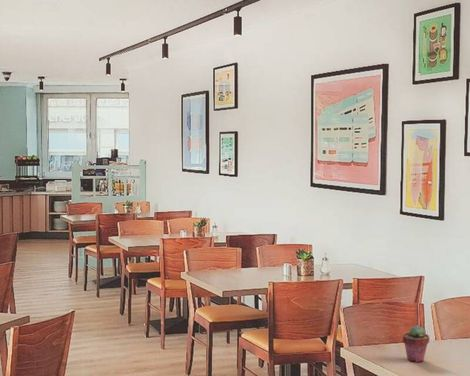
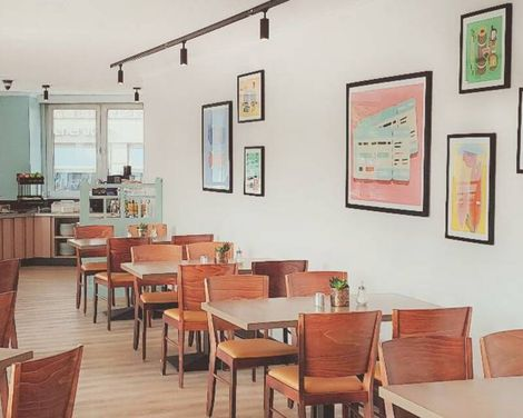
- potted succulent (415, 342)
